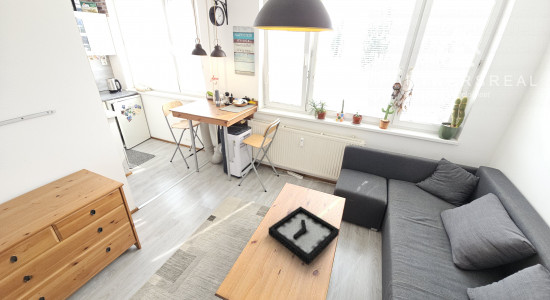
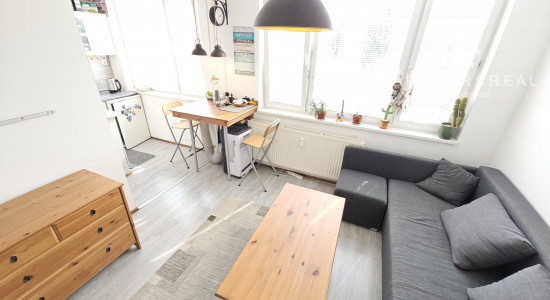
- decorative tray (303, 231)
